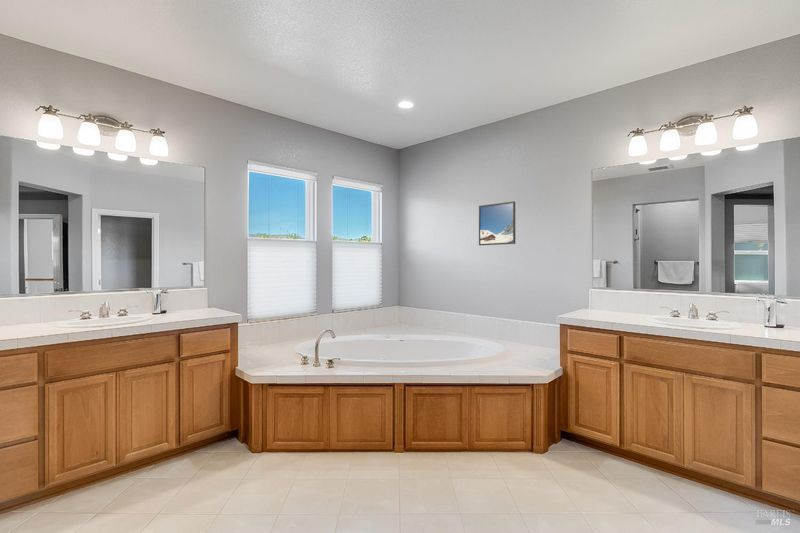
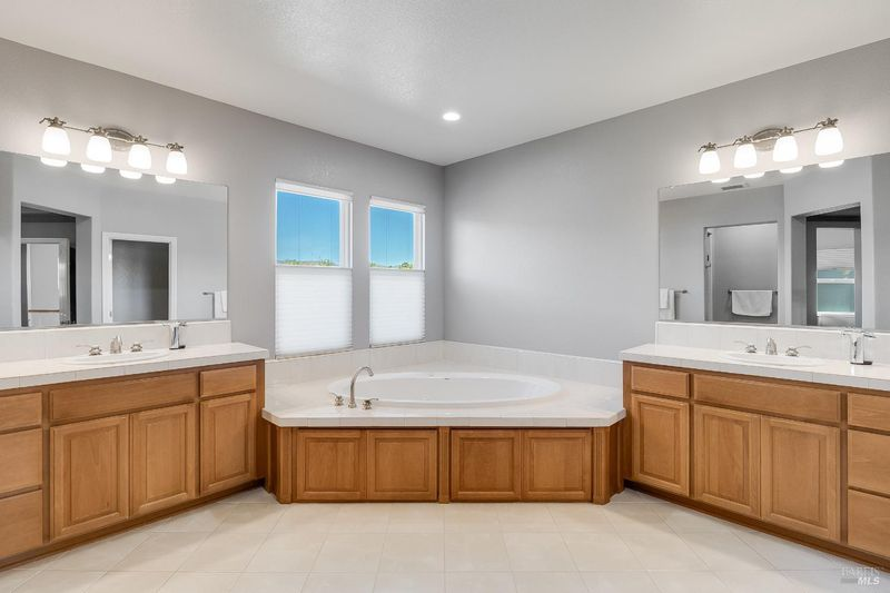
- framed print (496, 224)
